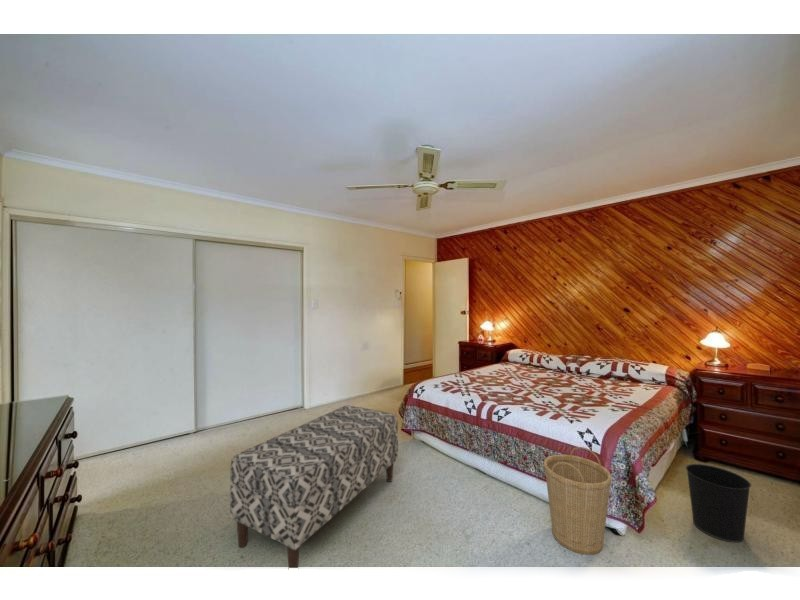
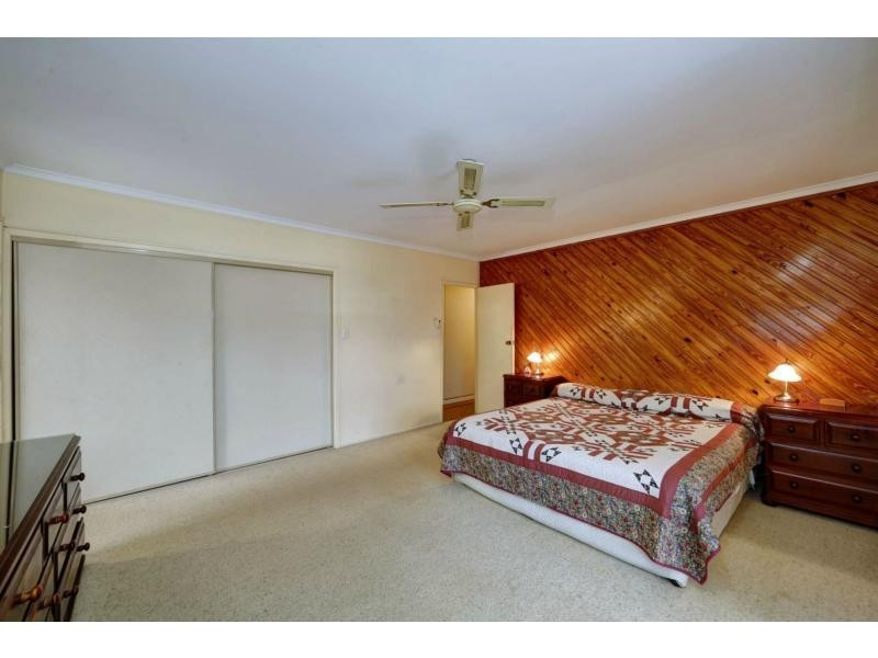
- bench (327, 469)
- wastebasket (717, 502)
- basket (576, 496)
